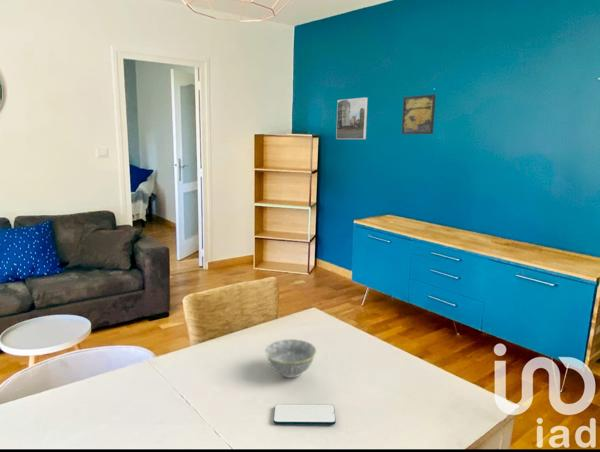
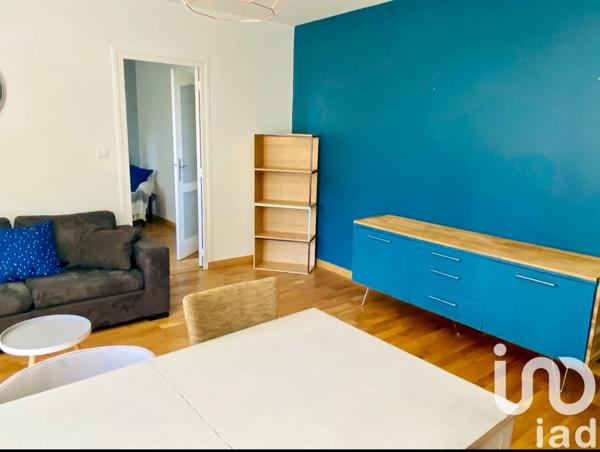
- bowl (290, 361)
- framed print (351, 119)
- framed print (417, 115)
- smartphone (304, 414)
